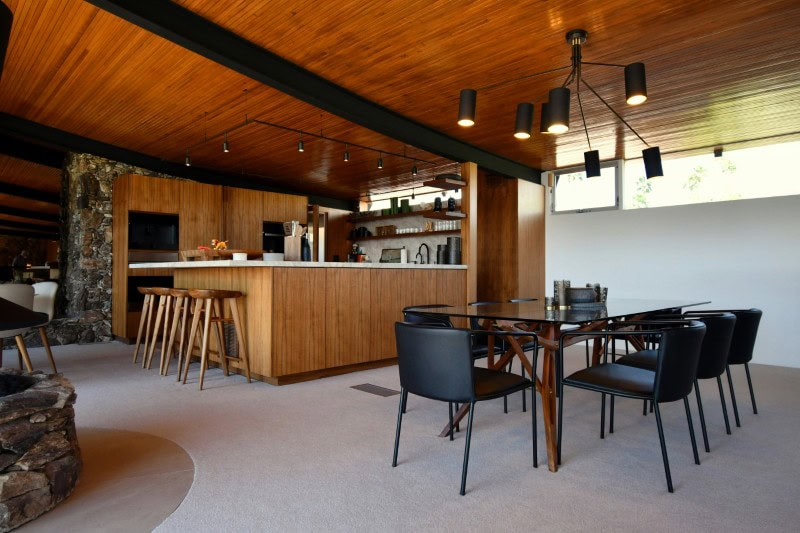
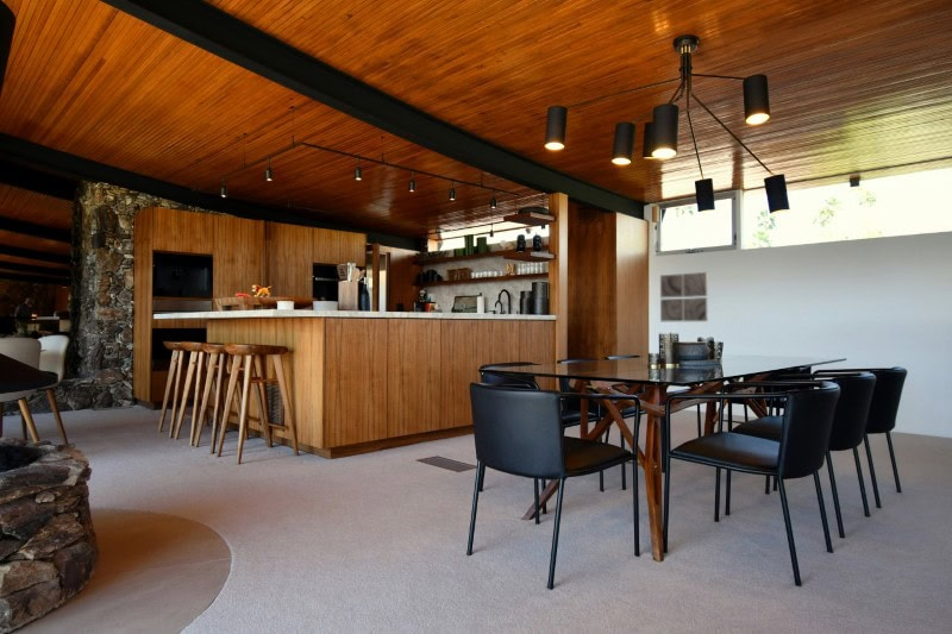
+ wall art (683, 296)
